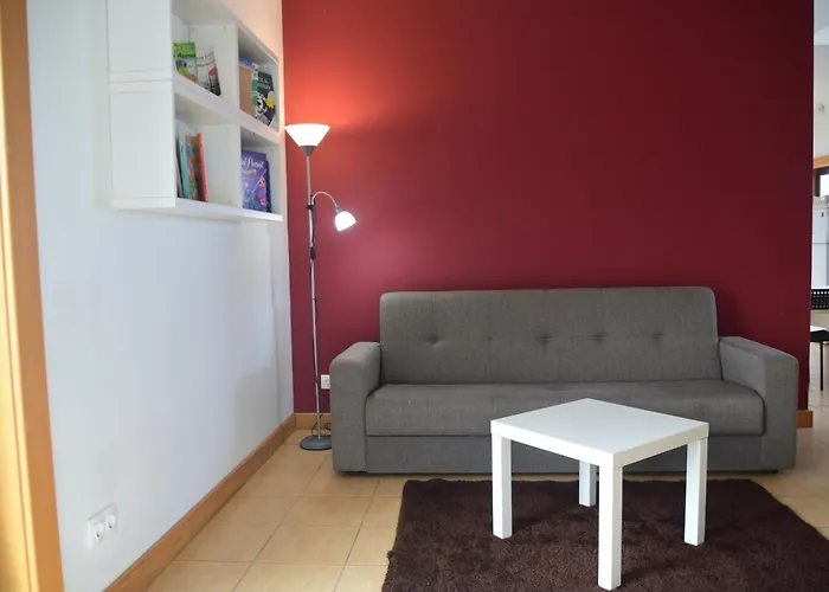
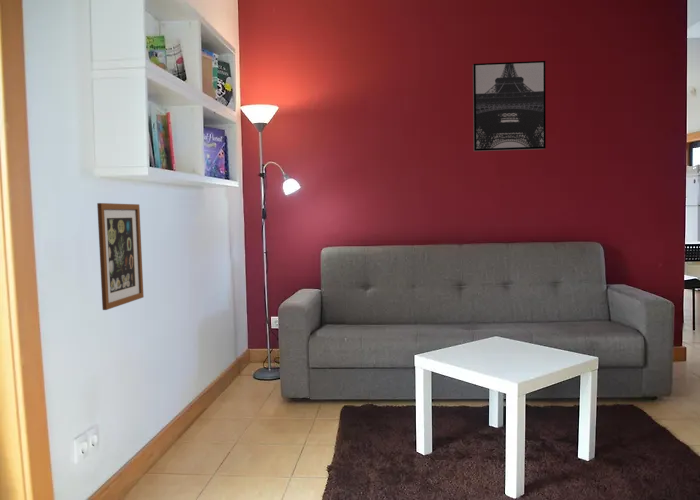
+ wall art (122, 253)
+ wall art (509, 106)
